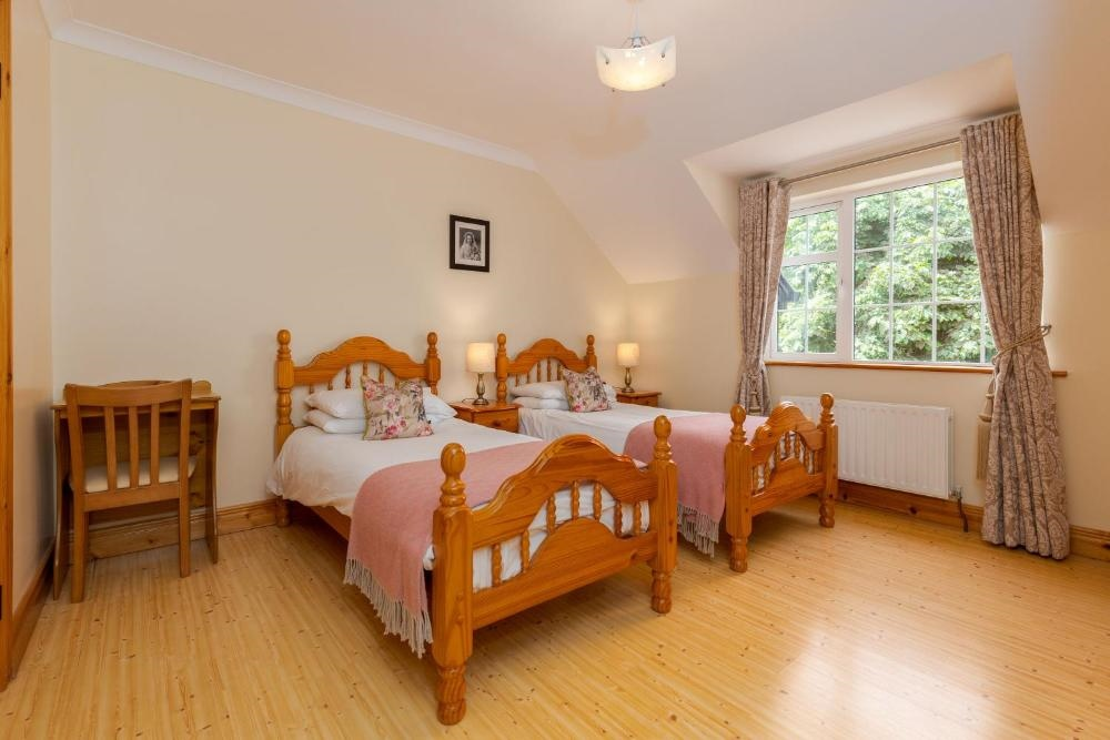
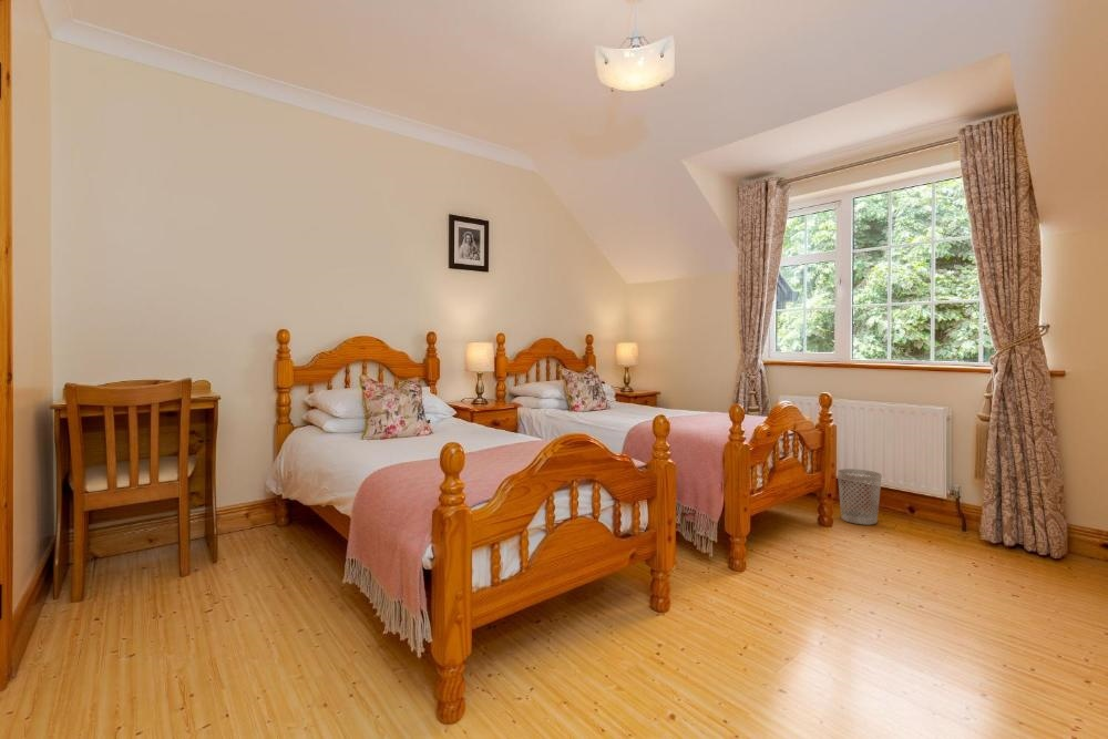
+ wastebasket (859, 496)
